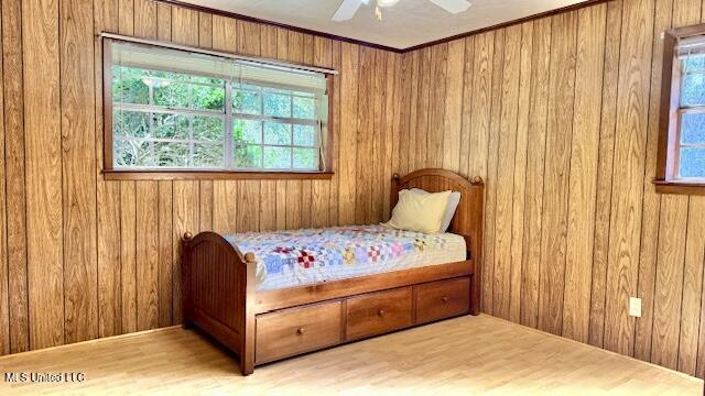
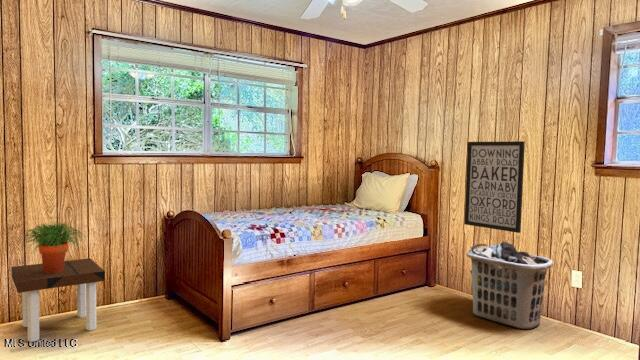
+ side table (56, 287)
+ potted plant (54, 246)
+ wall art (492, 185)
+ clothes hamper (507, 281)
